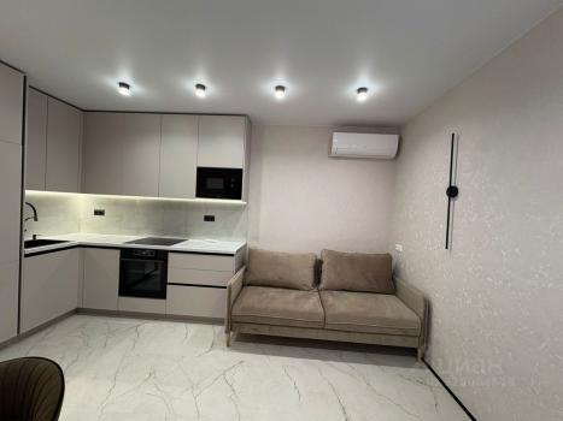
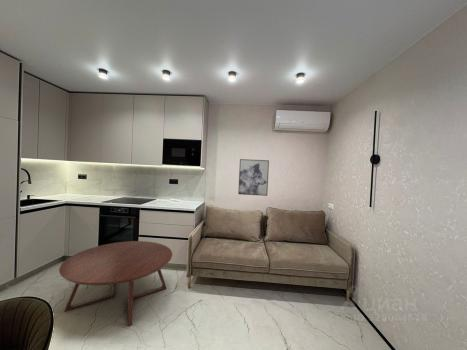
+ wall art (253, 177)
+ coffee table (121, 277)
